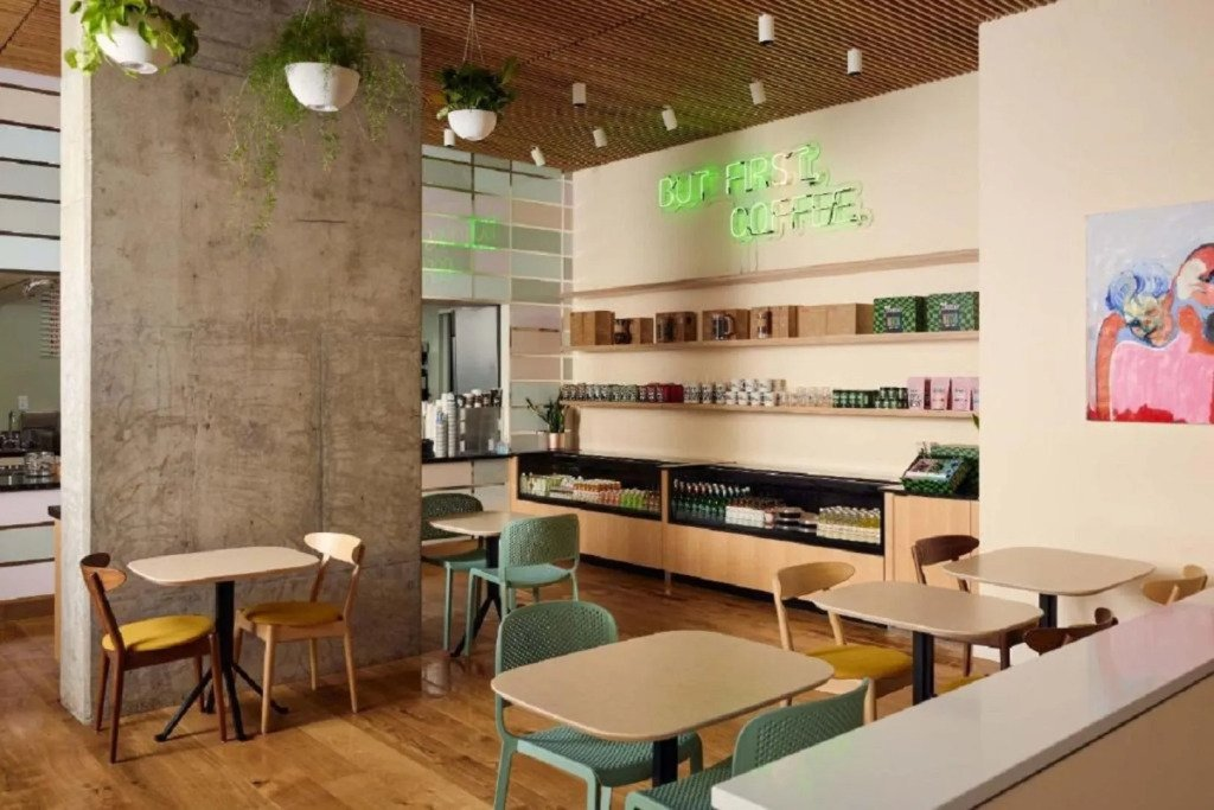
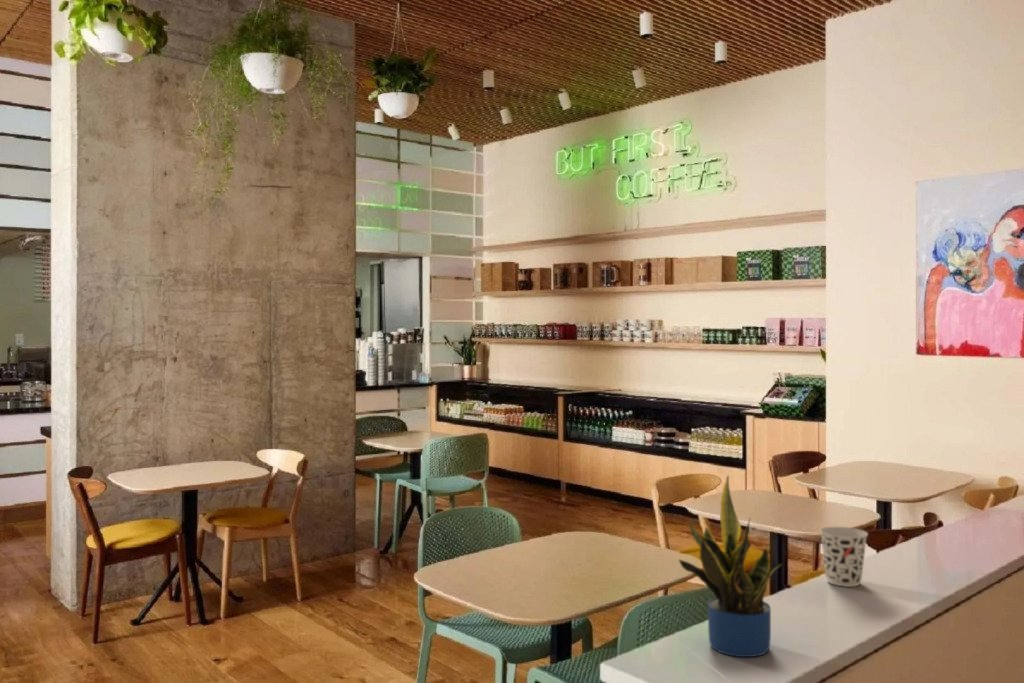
+ cup (843, 556)
+ potted plant (726, 562)
